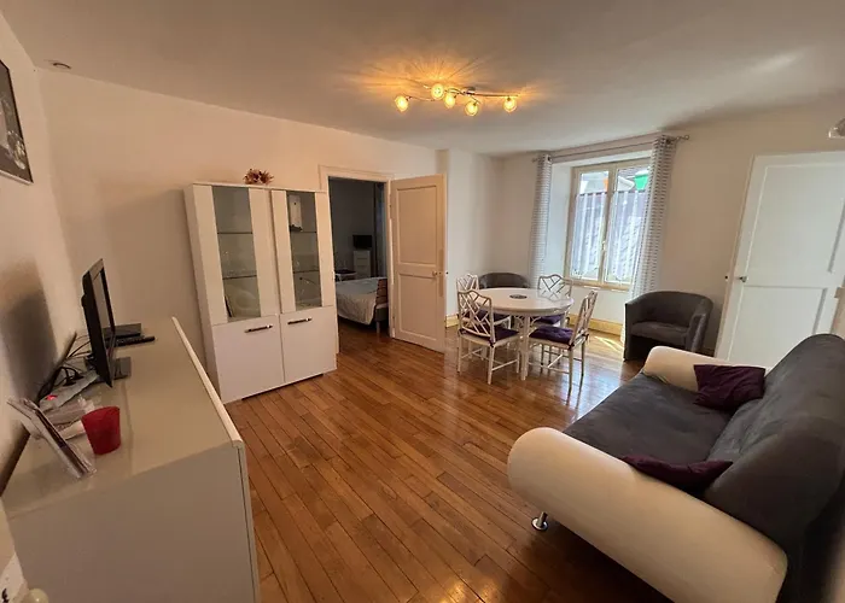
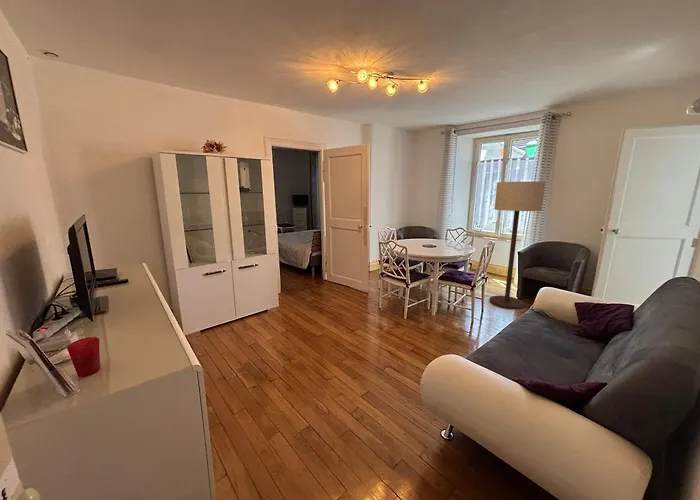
+ floor lamp (513, 245)
